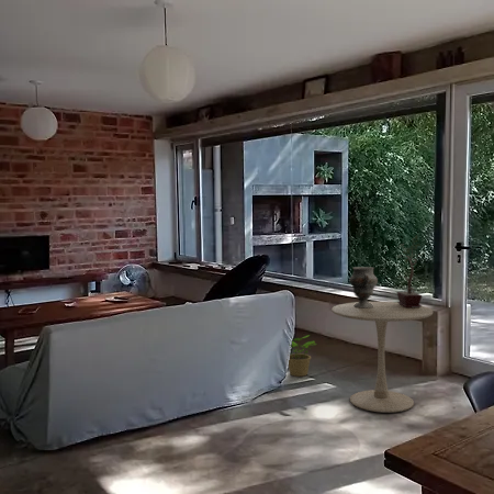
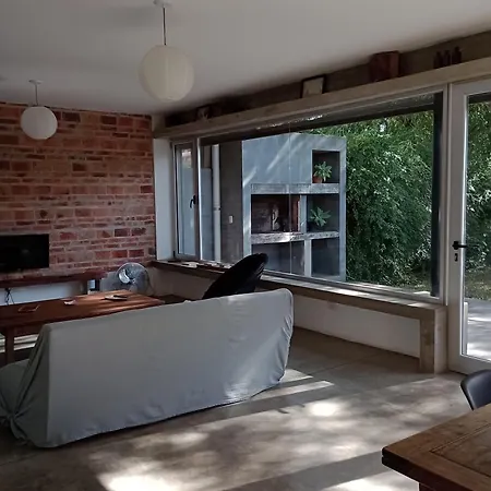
- potted plant (296, 353)
- potted plant (406, 272)
- side table (381, 355)
- decorative vase (363, 287)
